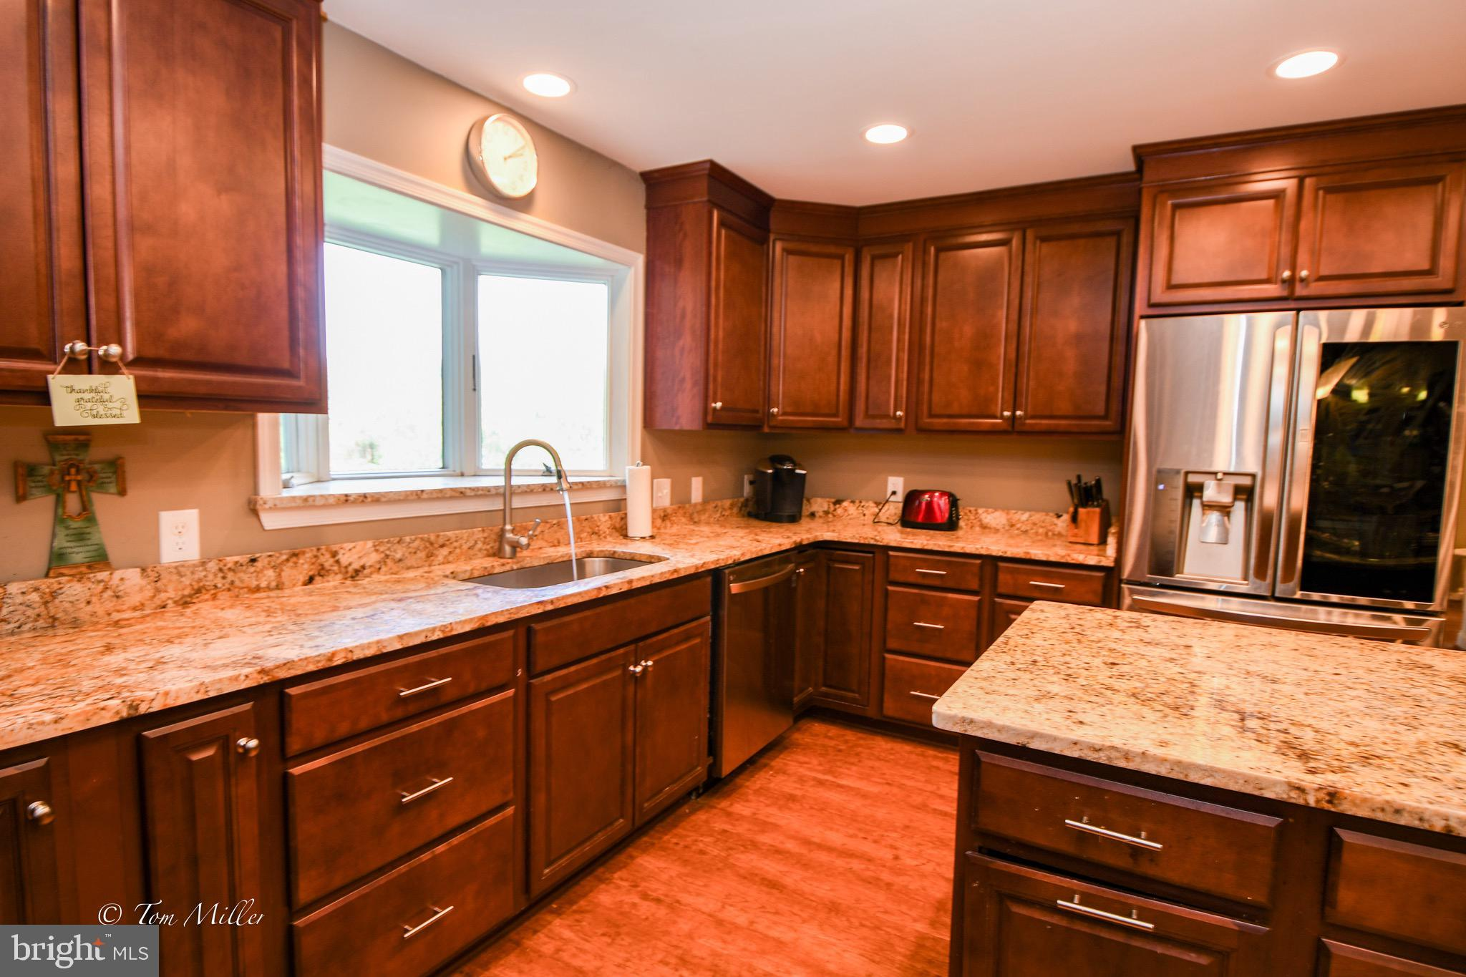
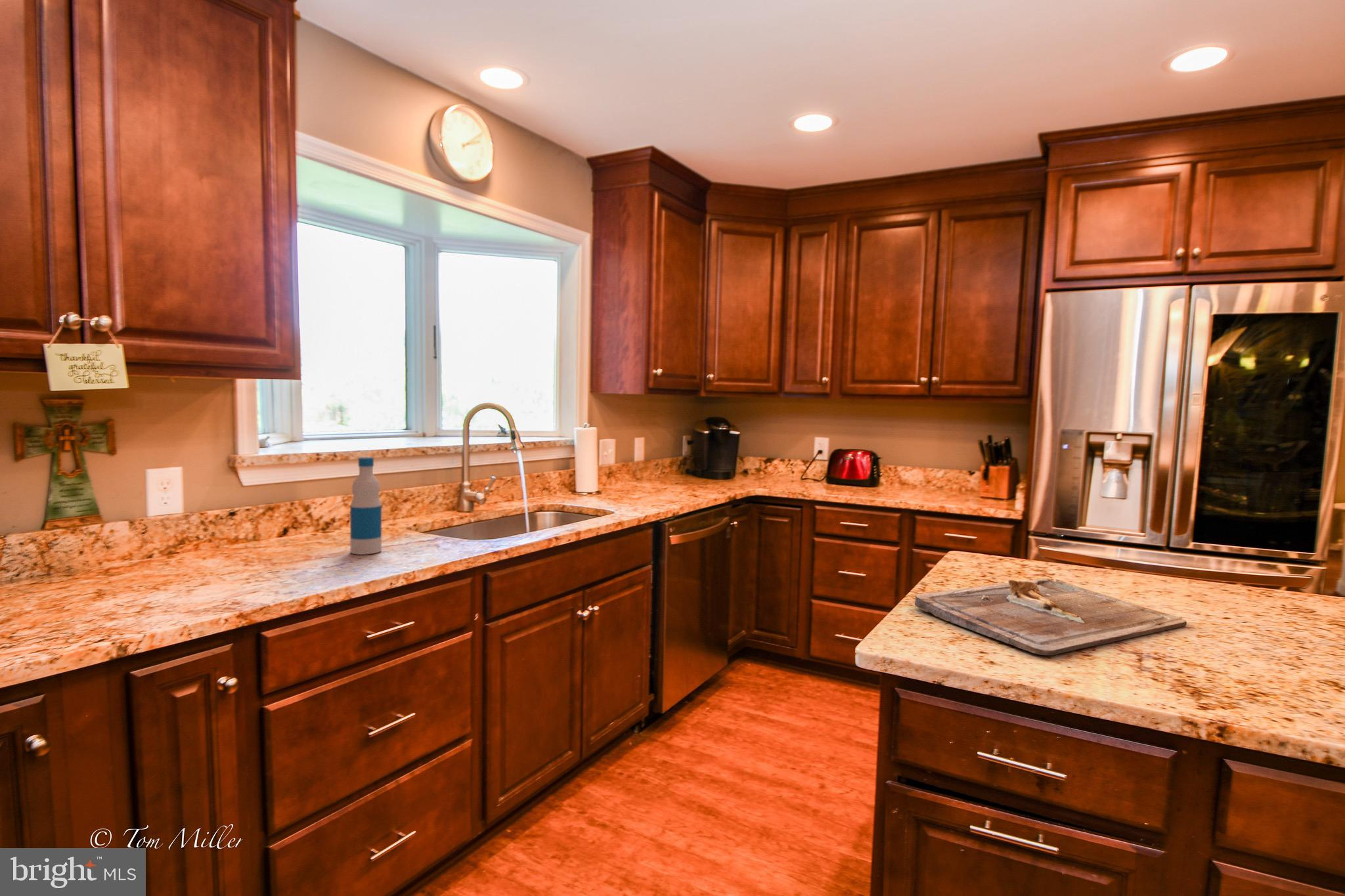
+ cutting board (1048, 601)
+ bottle (366, 504)
